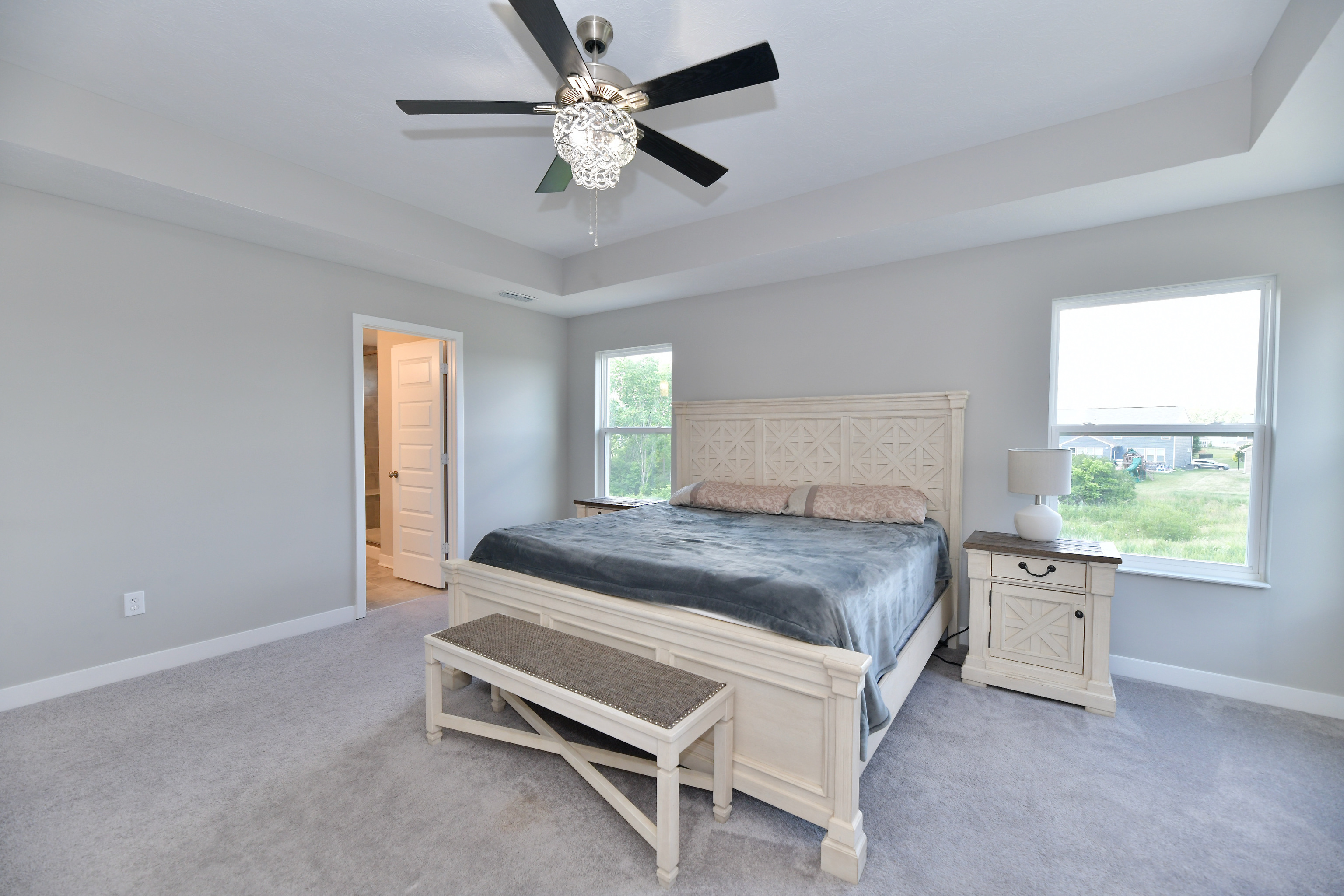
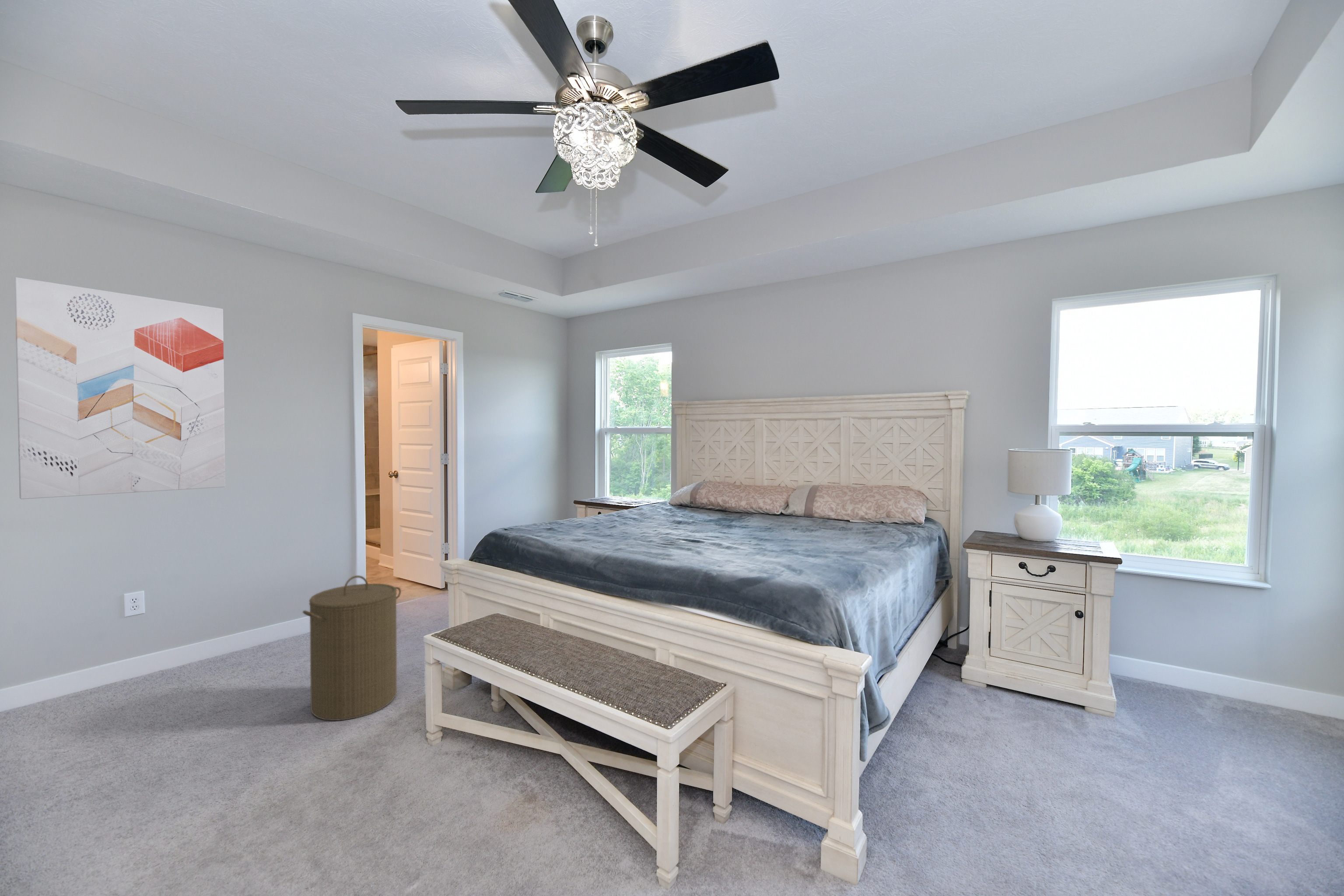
+ wall art (131, 394)
+ laundry hamper (354, 639)
